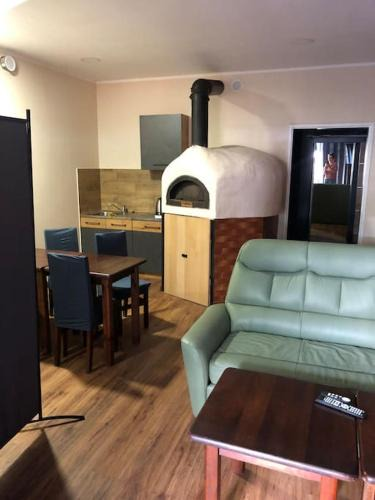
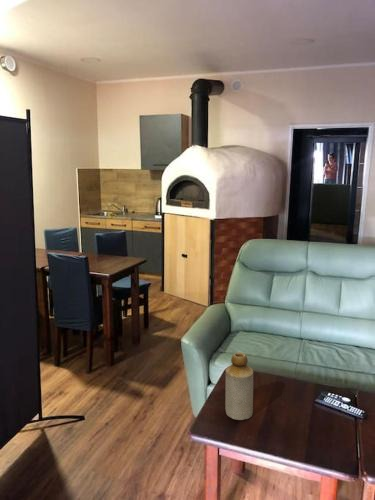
+ bottle (239, 383)
